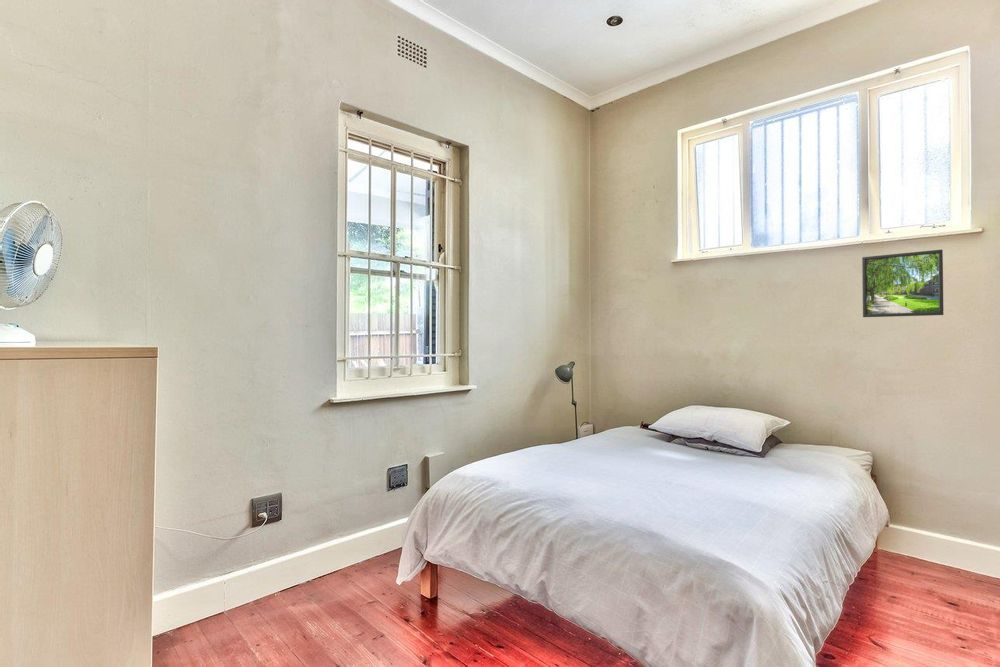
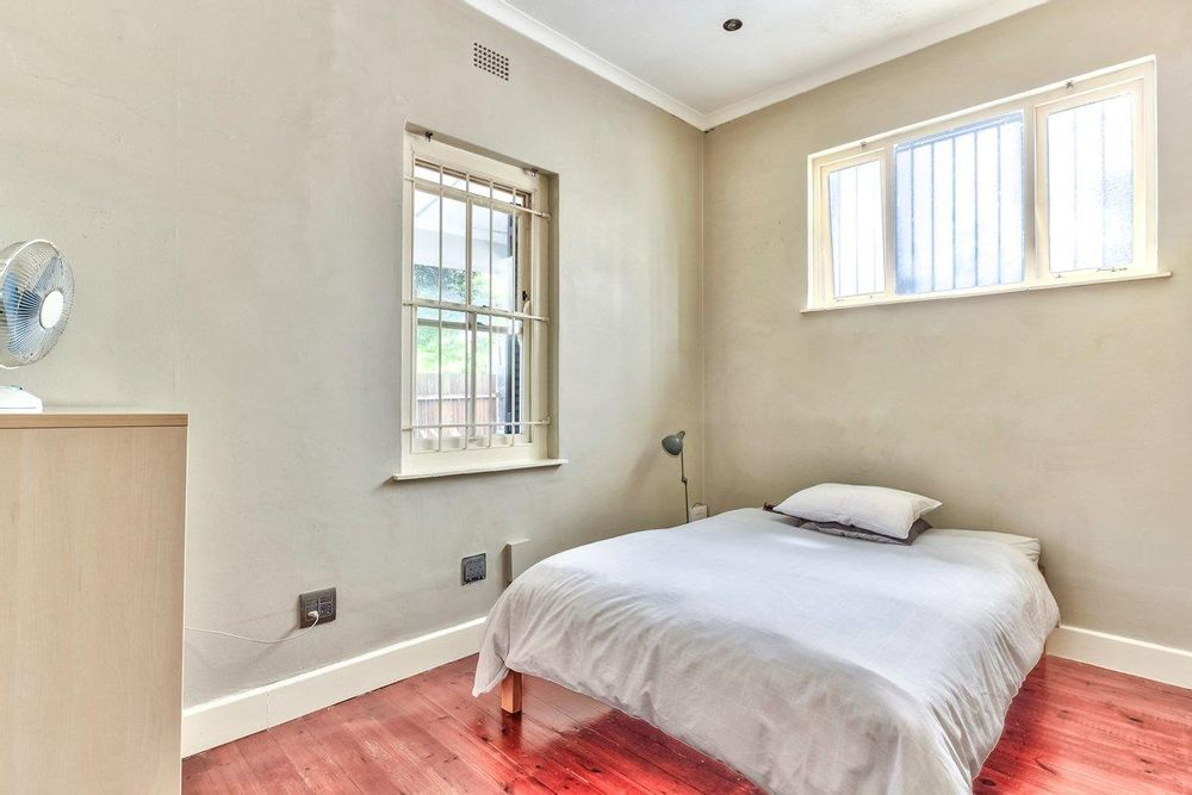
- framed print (901, 284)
